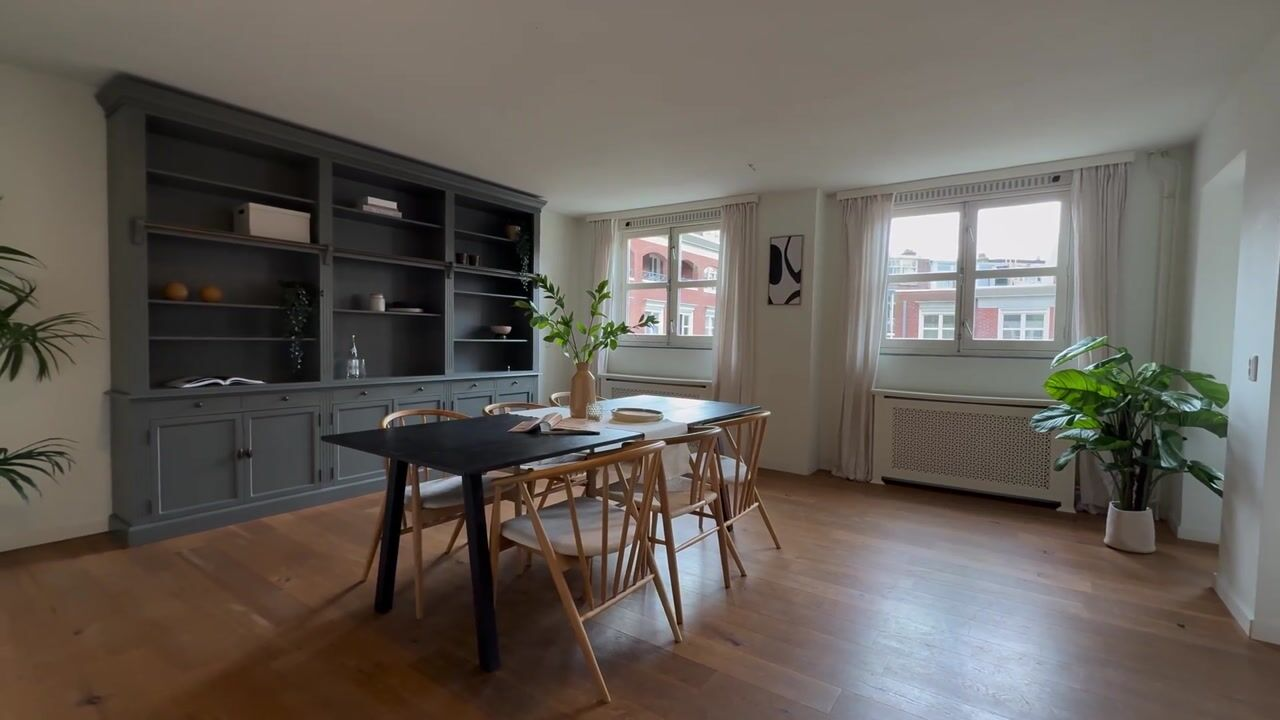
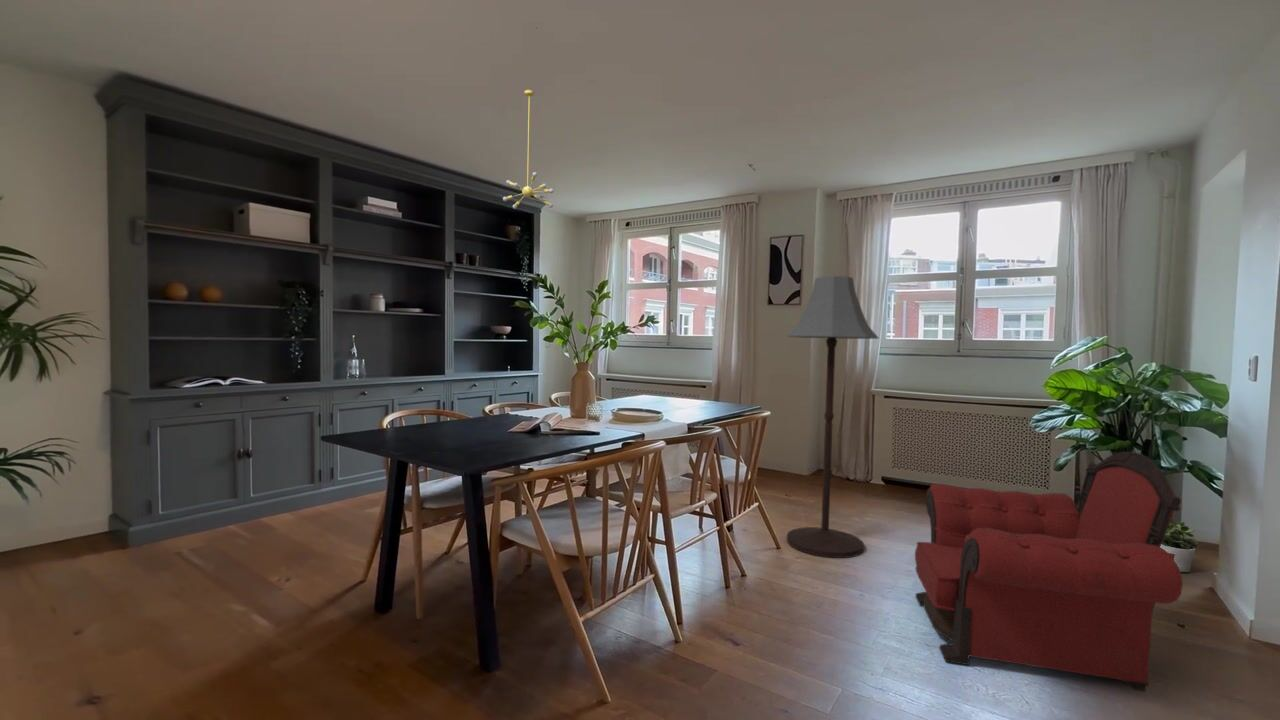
+ potted plant (1169, 543)
+ floor lamp (829, 412)
+ armchair (1029, 543)
+ chandelier (528, 148)
